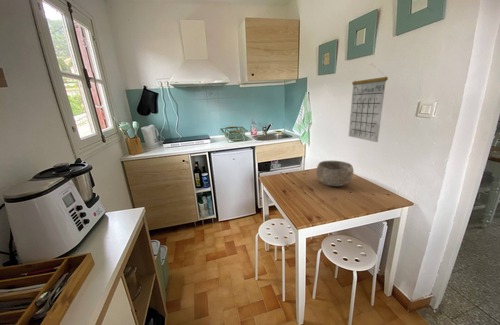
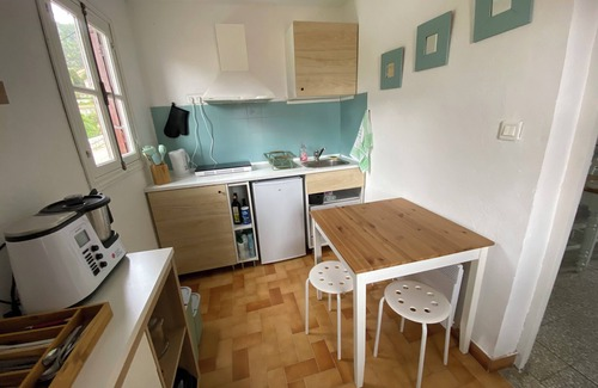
- calendar (365, 103)
- bowl (334, 174)
